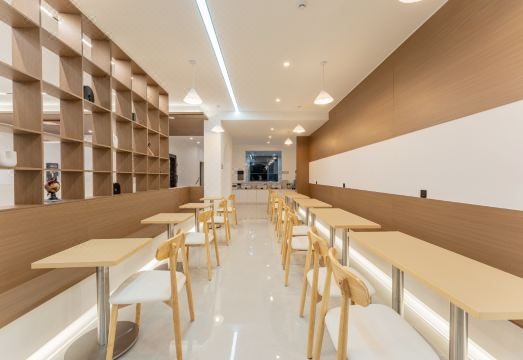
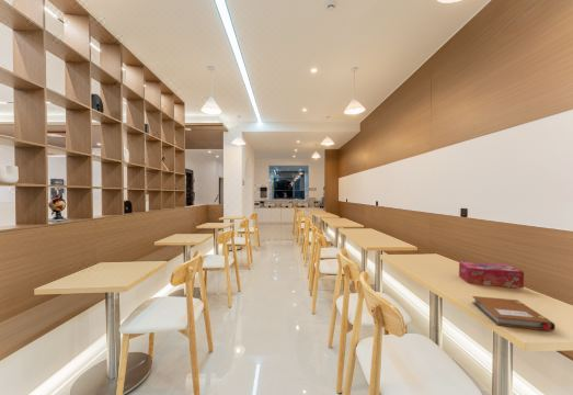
+ notebook (509, 312)
+ tissue box (489, 273)
